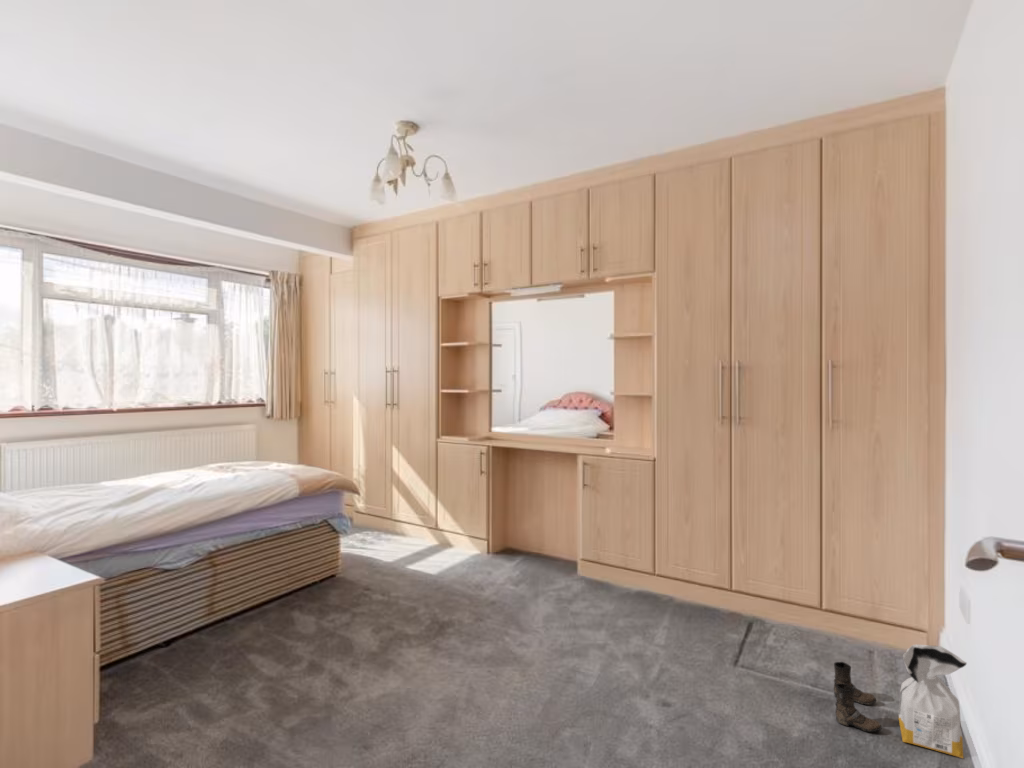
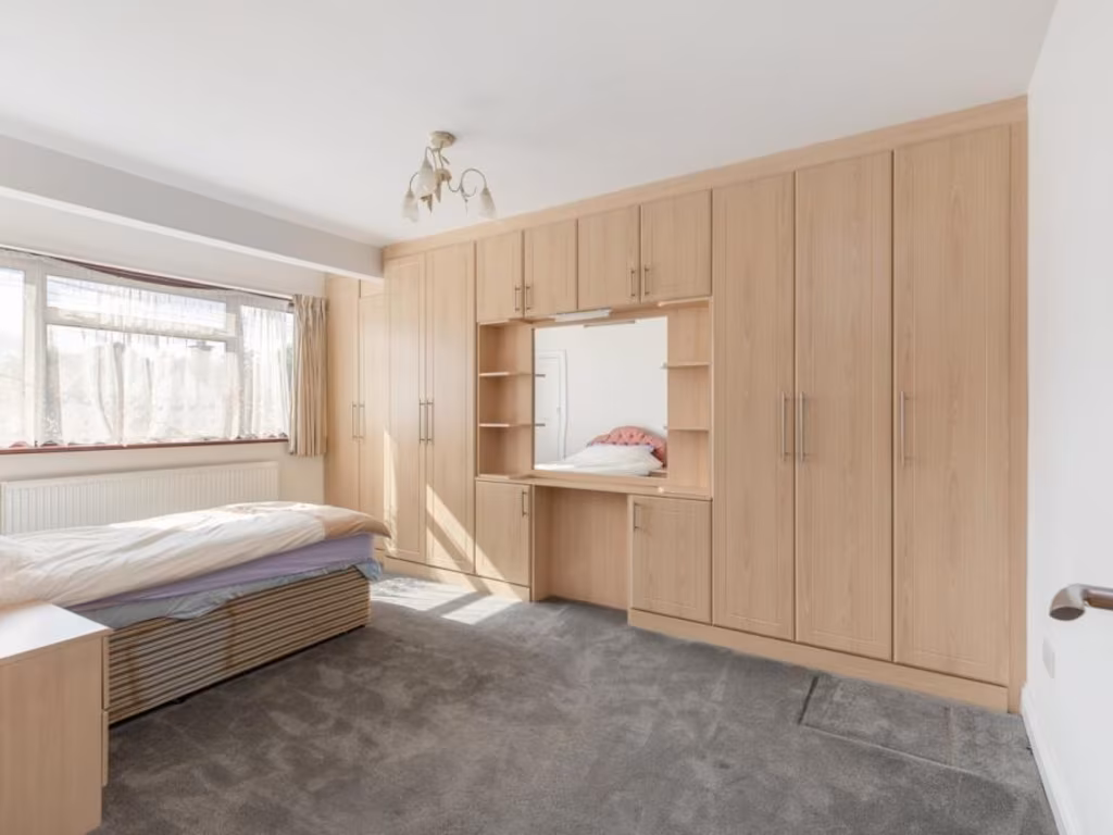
- boots (856, 695)
- bag (930, 690)
